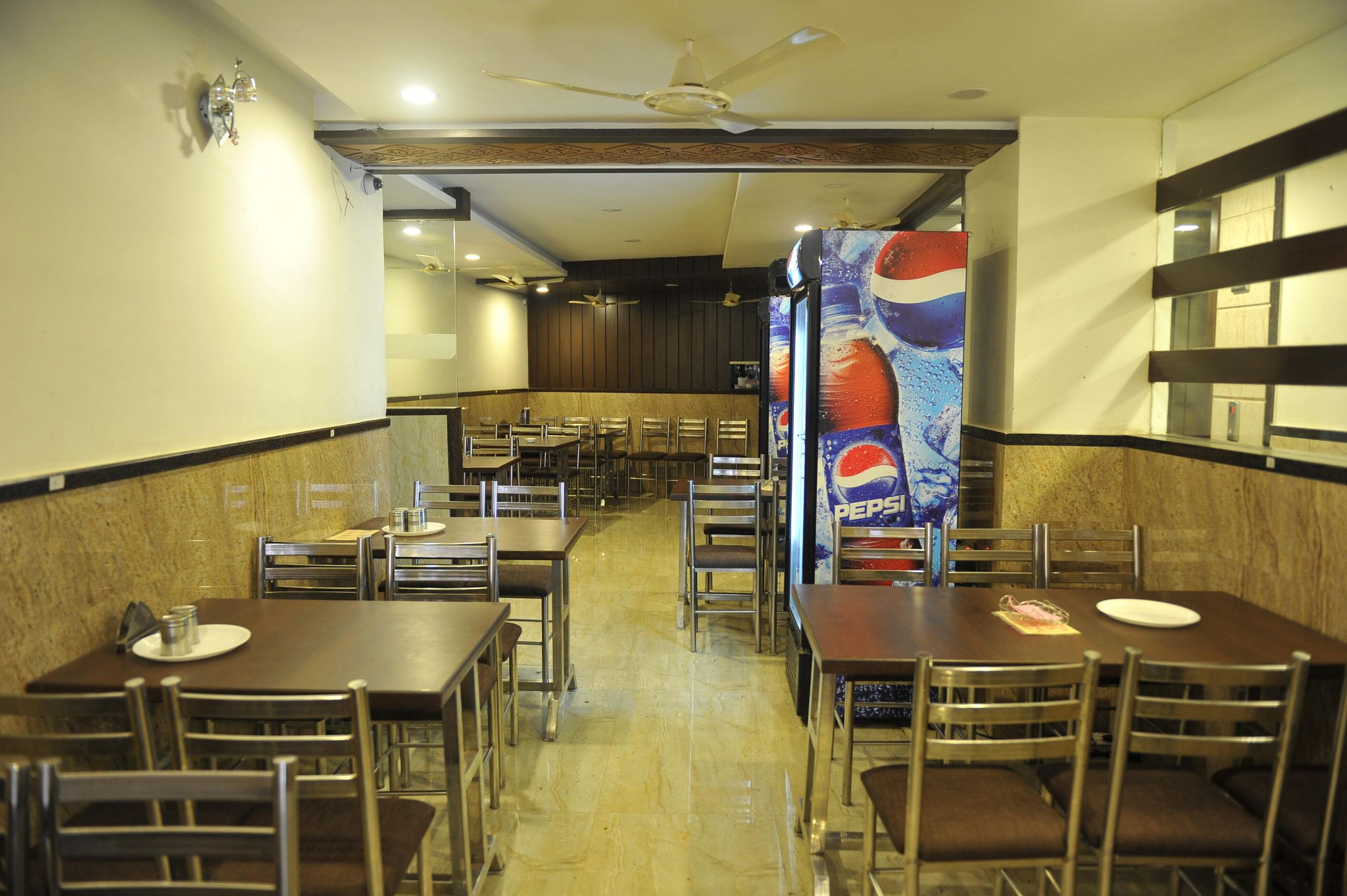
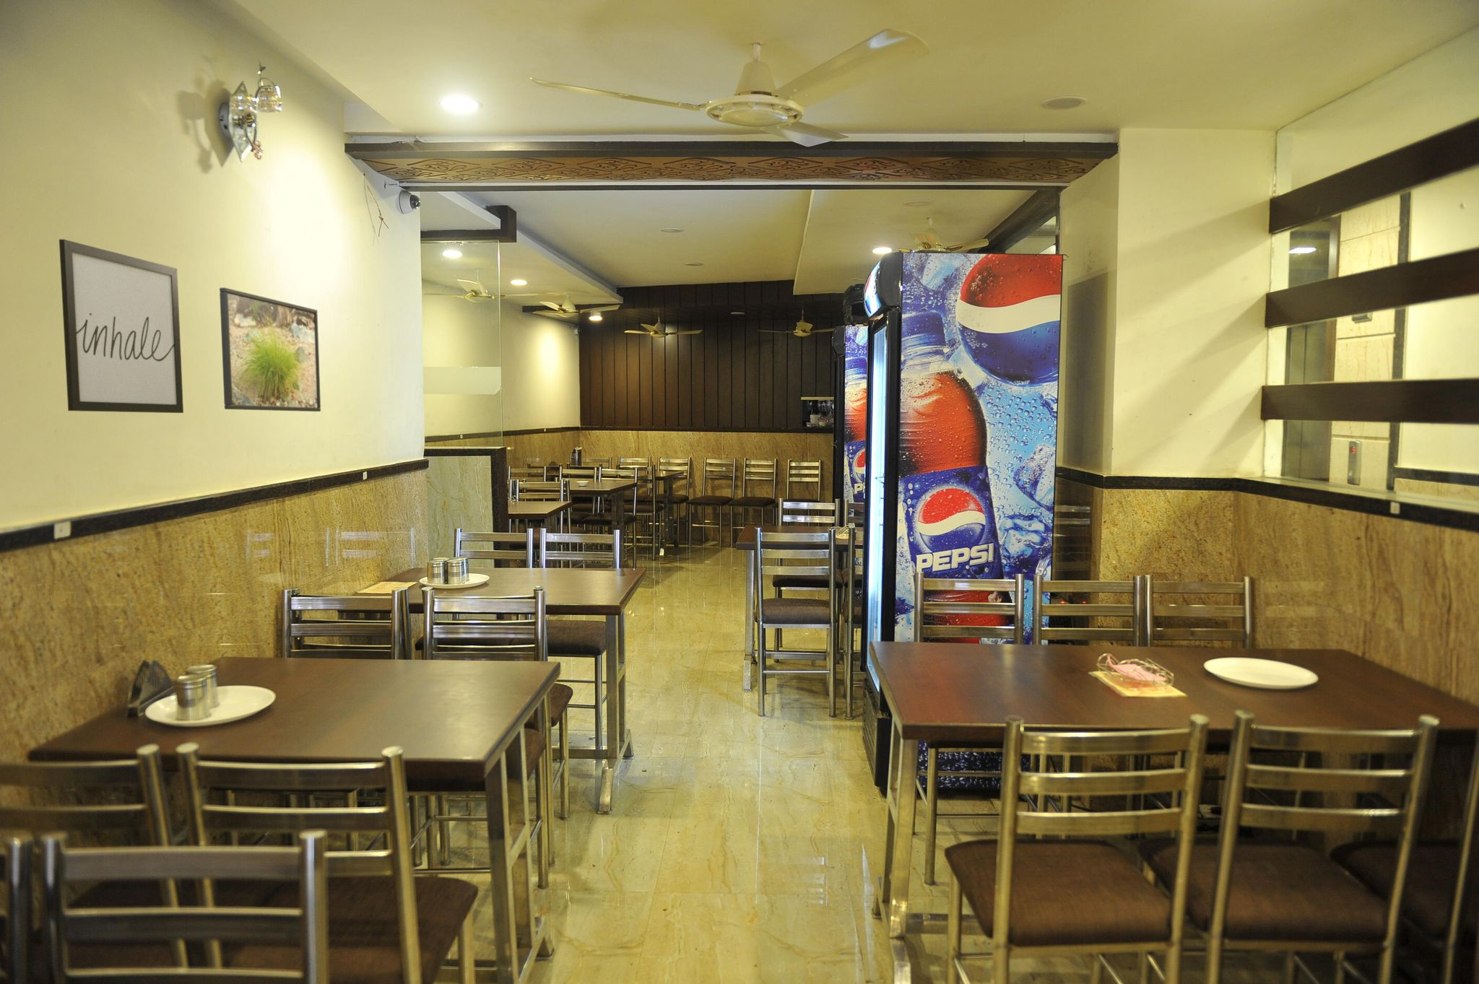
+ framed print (274, 355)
+ wall art (126, 334)
